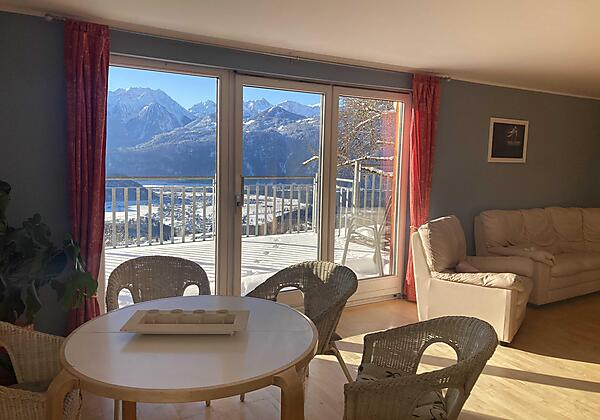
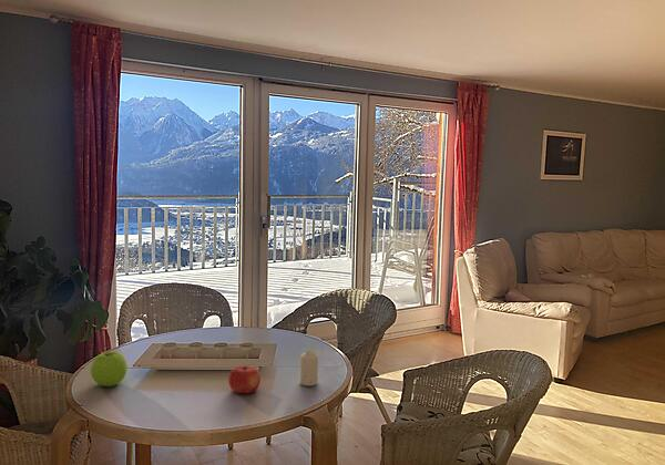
+ candle (308, 366)
+ fruit (244, 378)
+ apple (109, 369)
